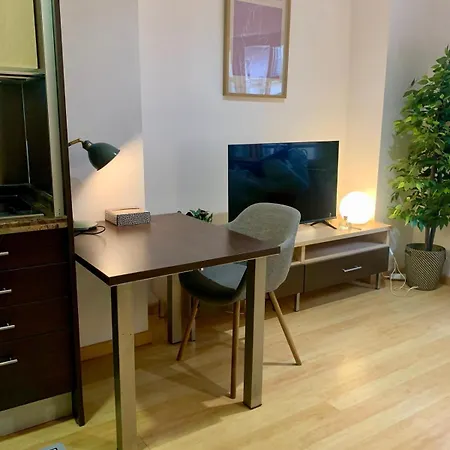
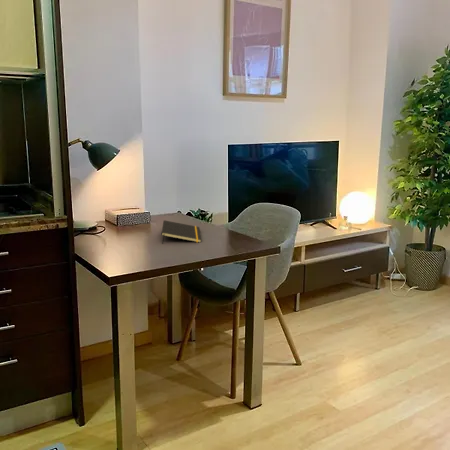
+ notepad (181, 230)
